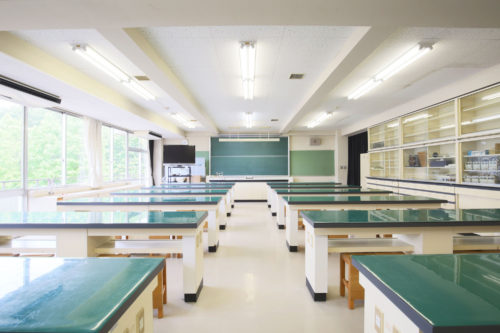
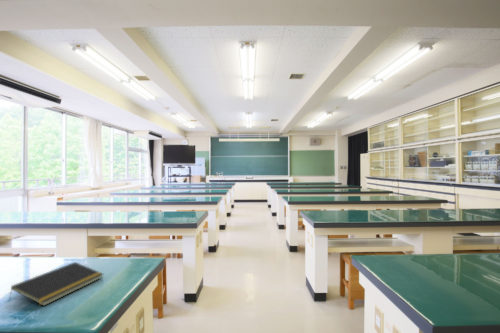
+ notepad (61, 280)
